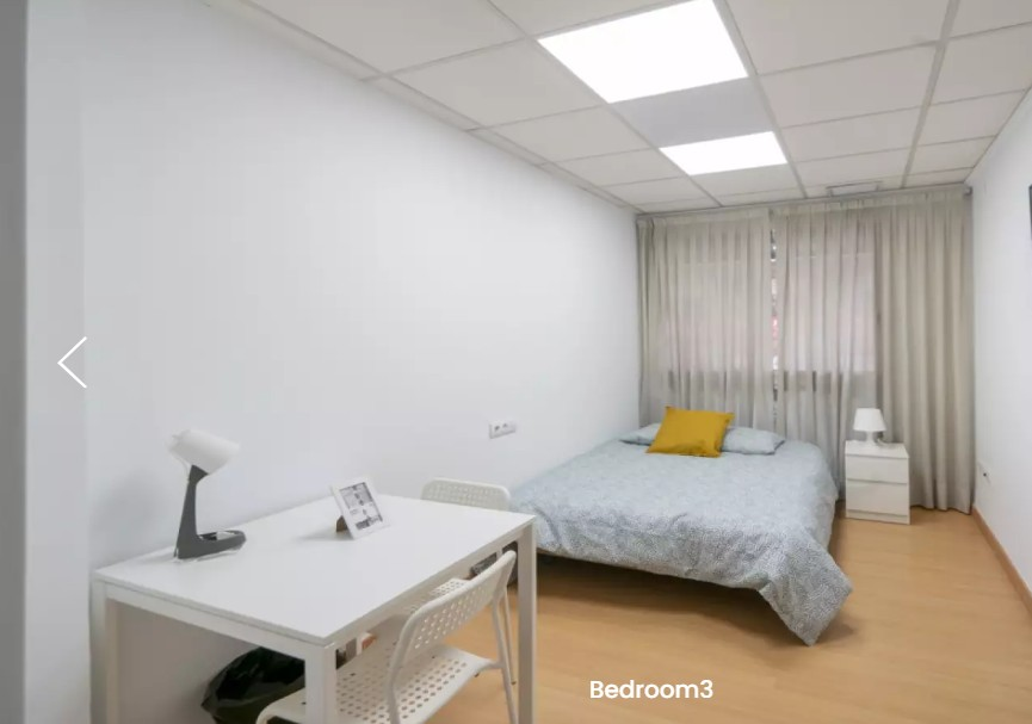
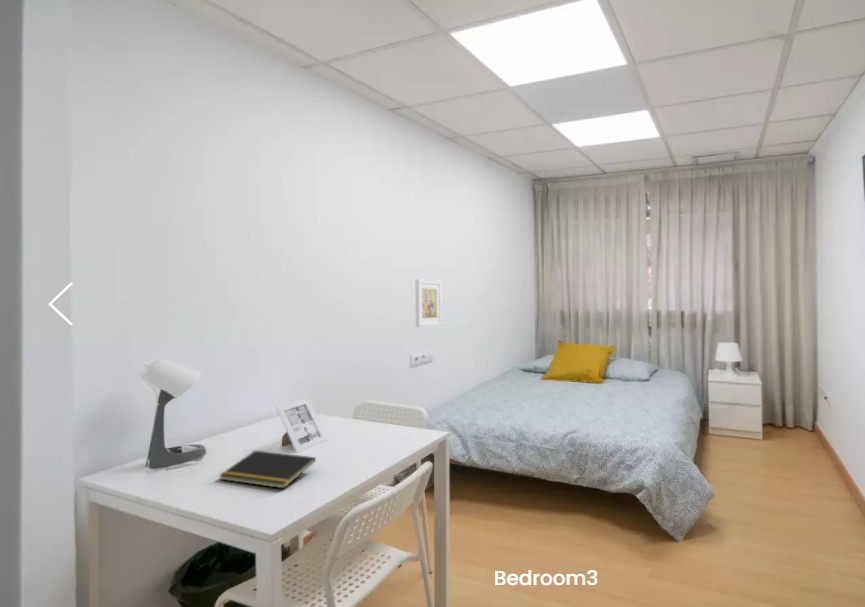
+ notepad (268, 468)
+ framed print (429, 303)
